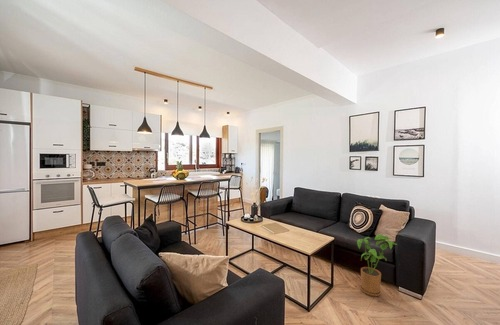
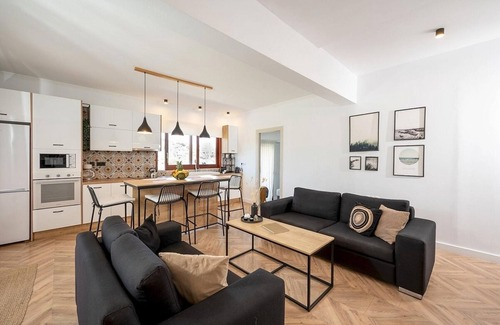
- house plant (371, 263)
